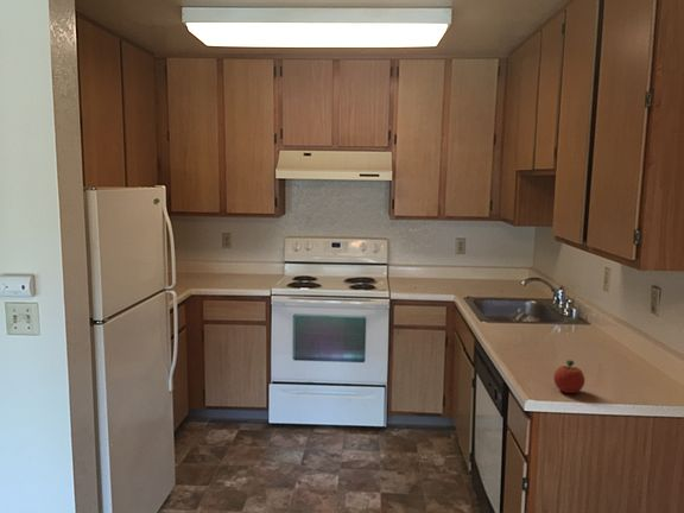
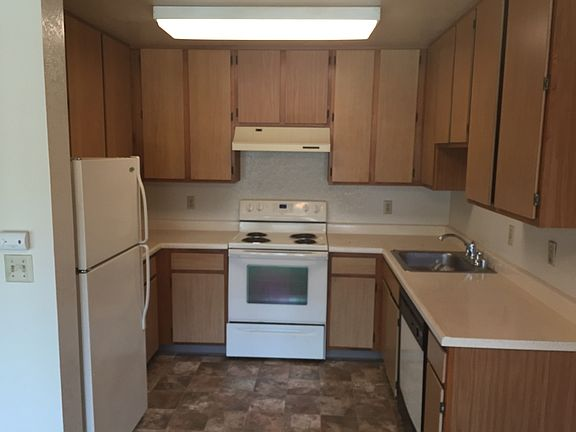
- fruit (569, 376)
